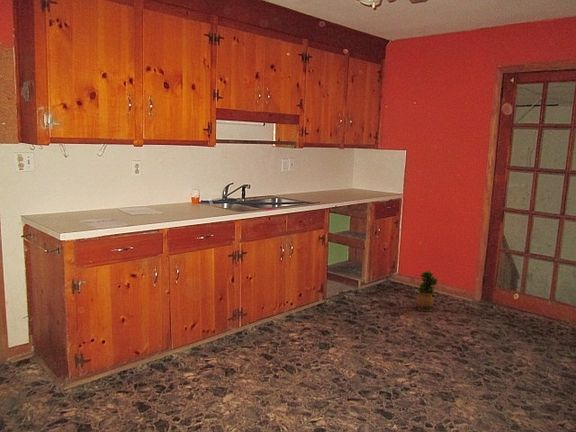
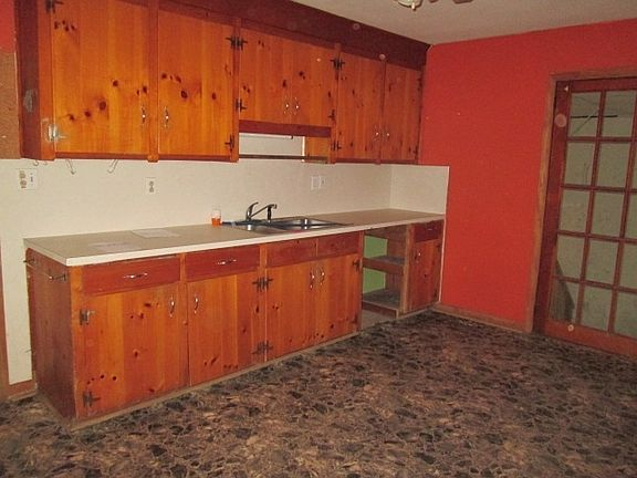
- potted plant (428, 289)
